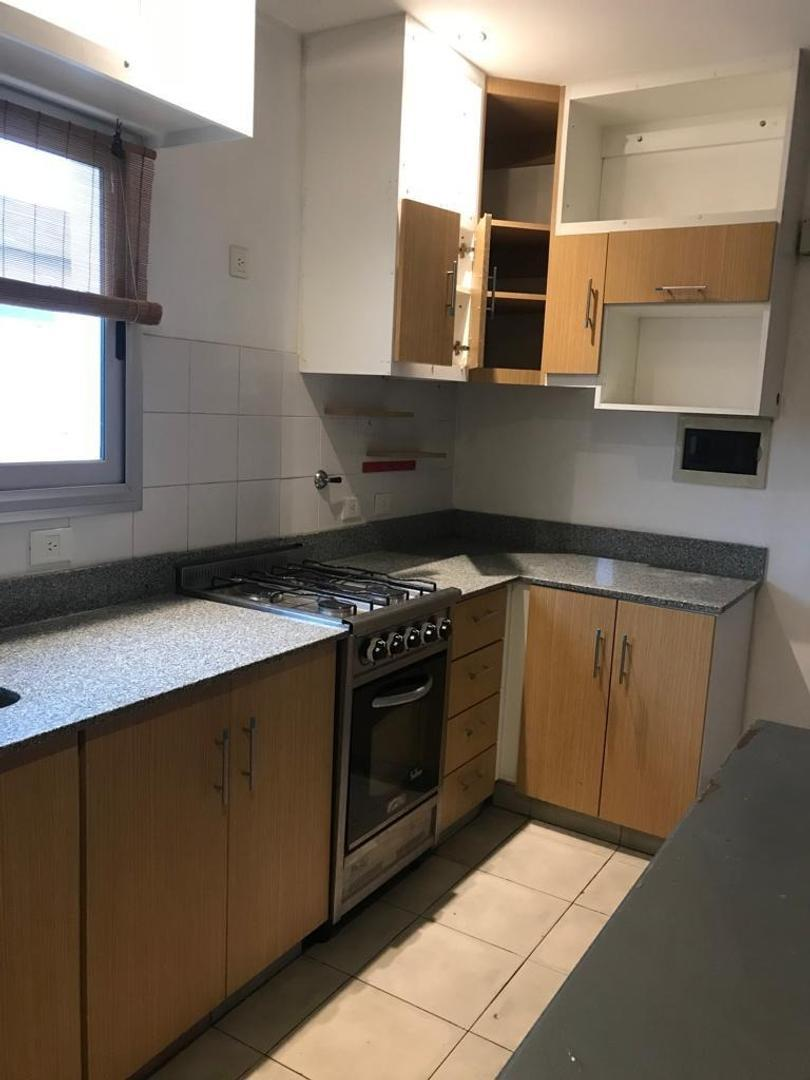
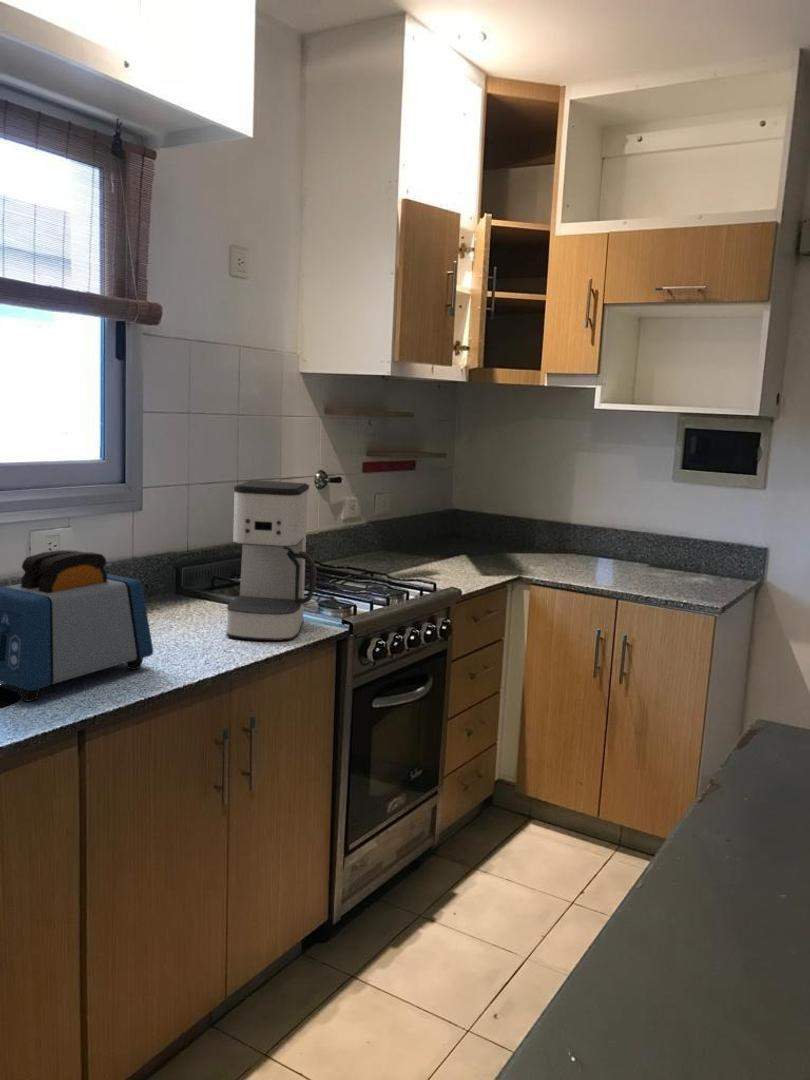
+ toaster (65, 615)
+ coffee maker (274, 558)
